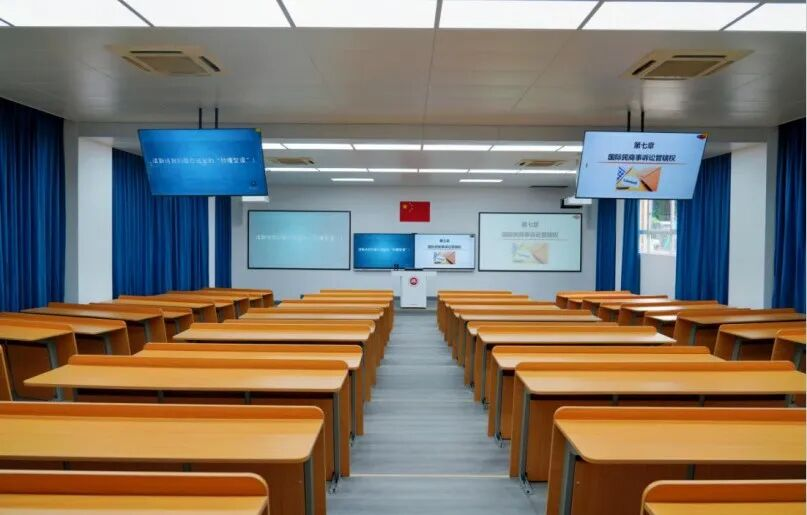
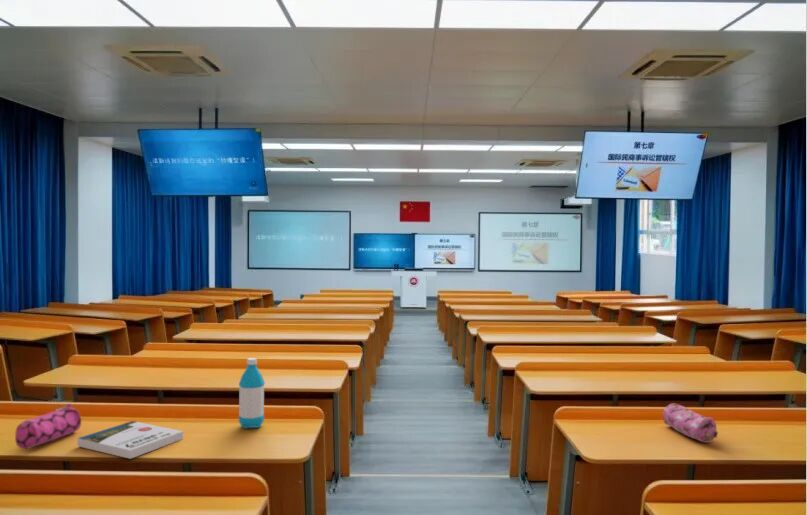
+ pencil case (48, 426)
+ water bottle (251, 392)
+ pencil case (688, 421)
+ book (131, 438)
